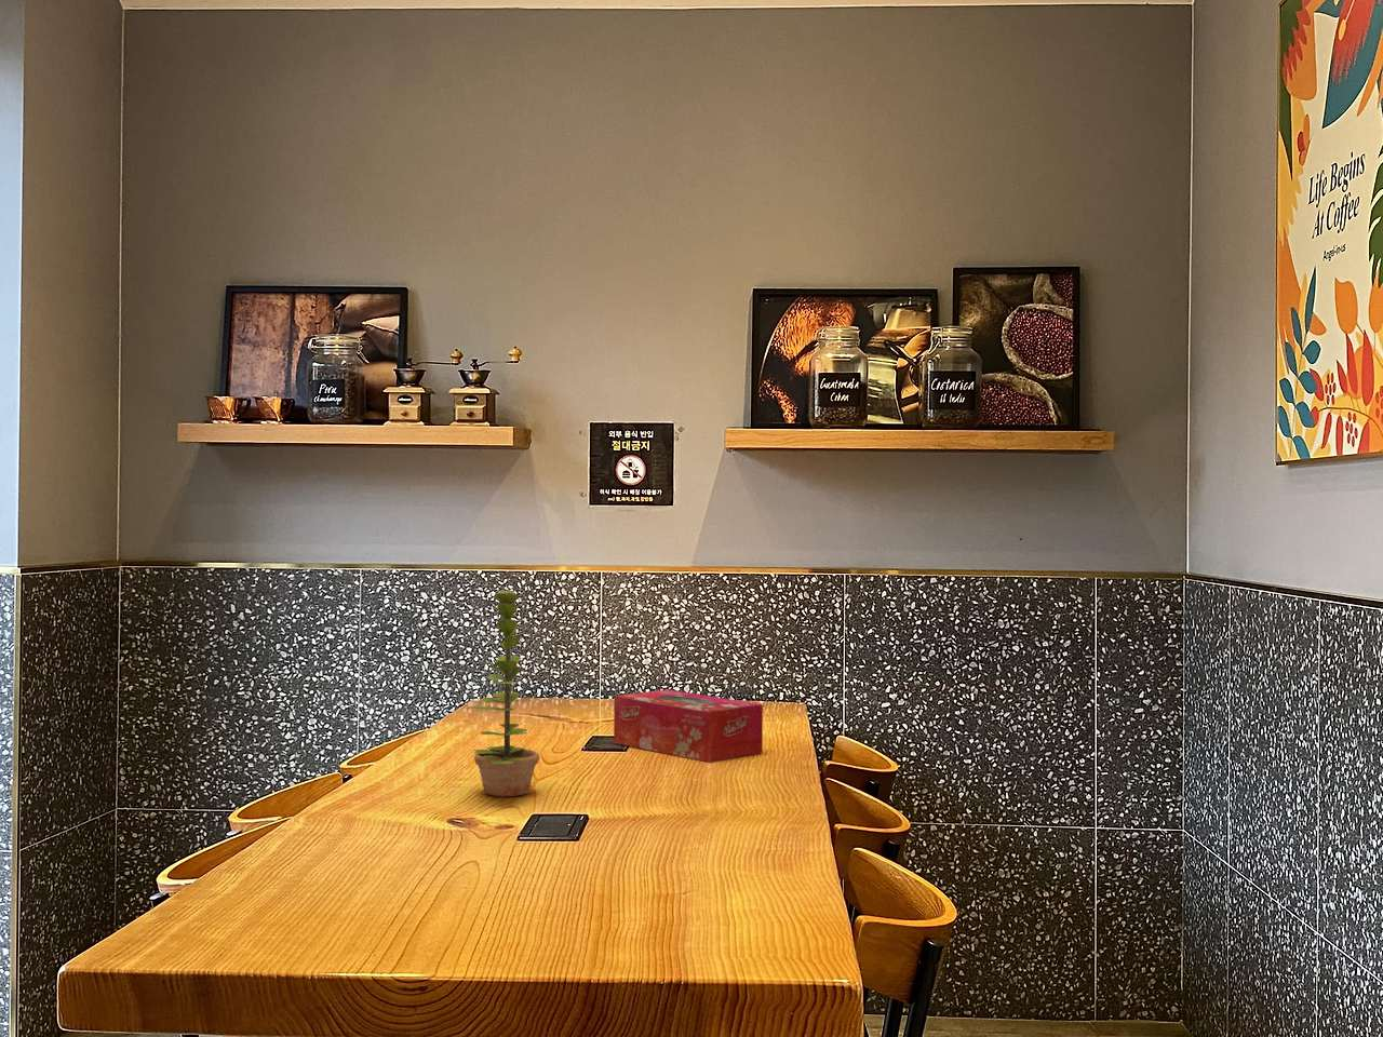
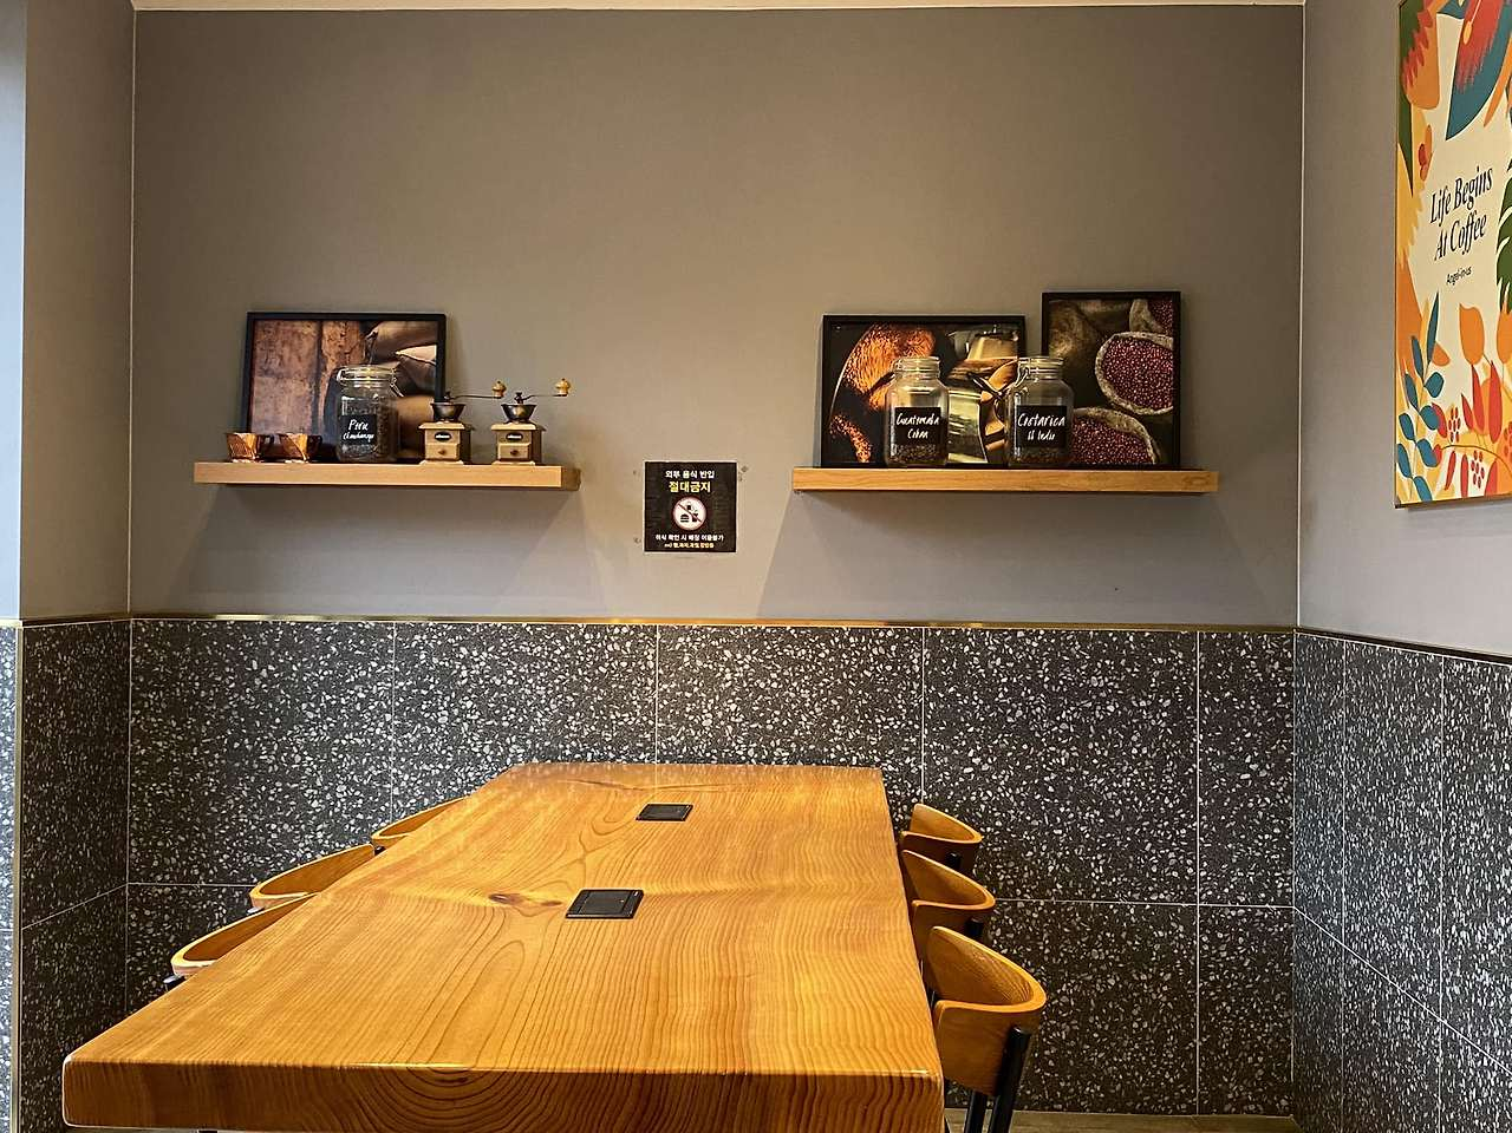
- plant (505, 693)
- tissue box (686, 723)
